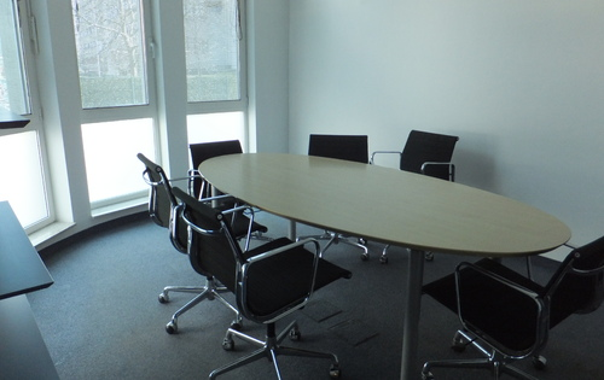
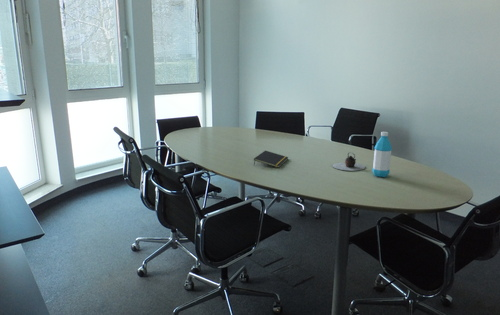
+ teapot (349, 159)
+ water bottle (382, 154)
+ notepad (271, 158)
